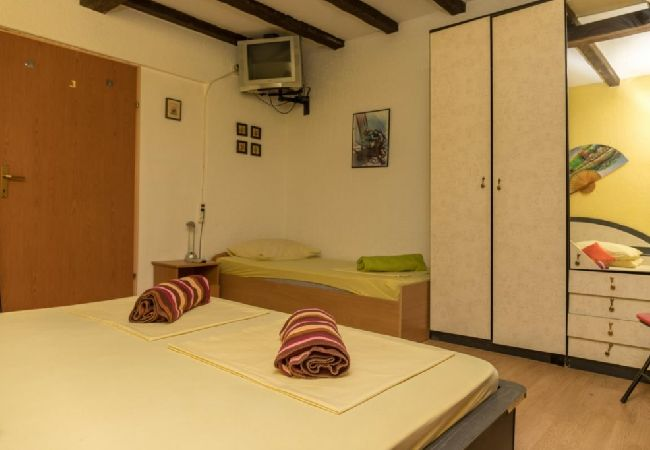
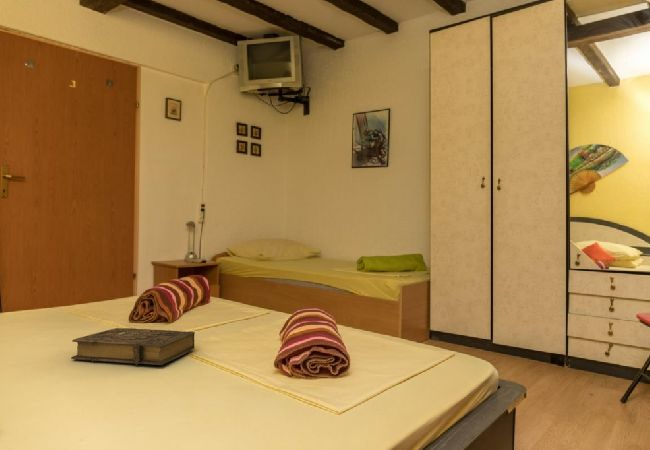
+ book (136, 344)
